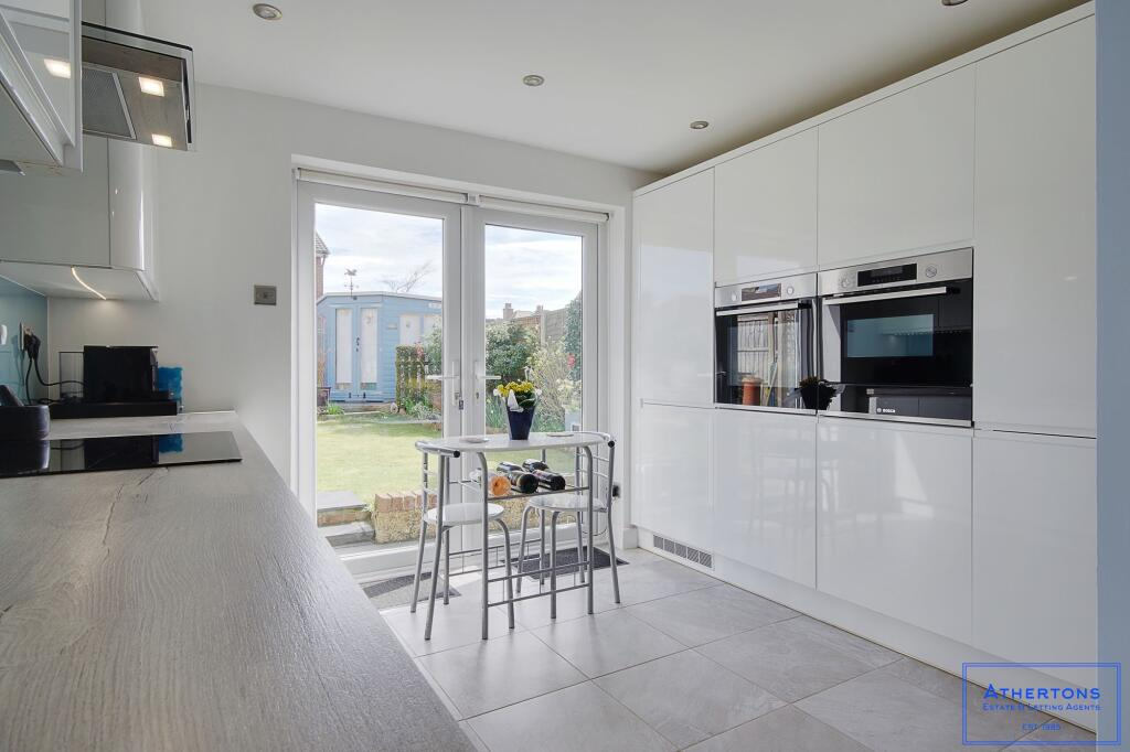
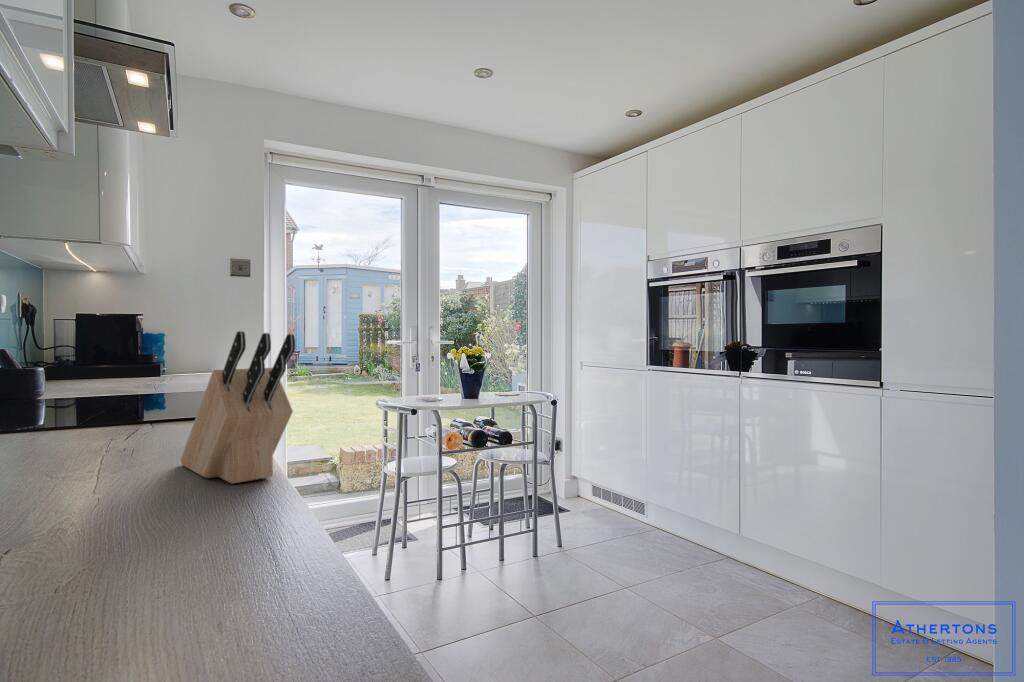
+ knife block (238, 403)
